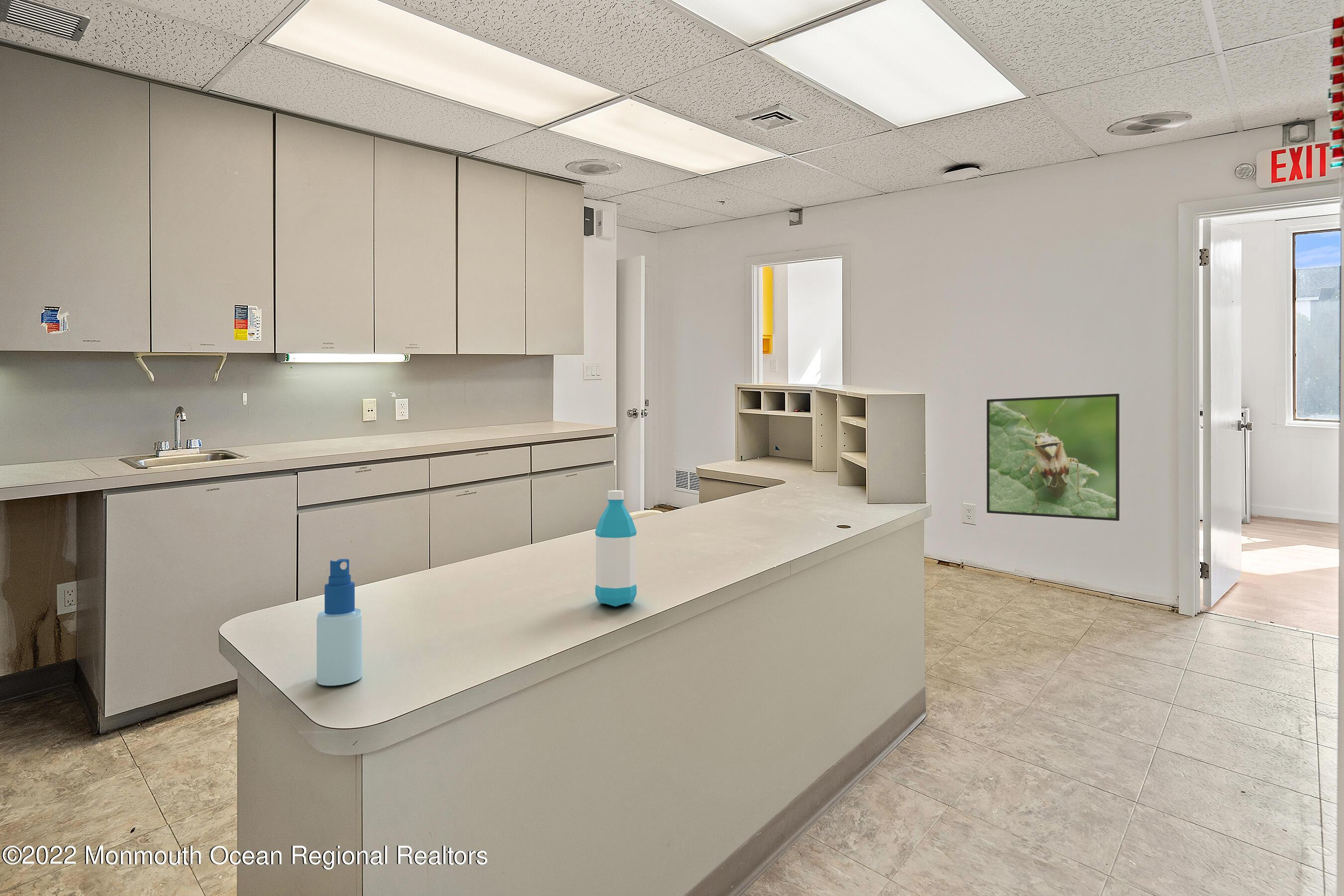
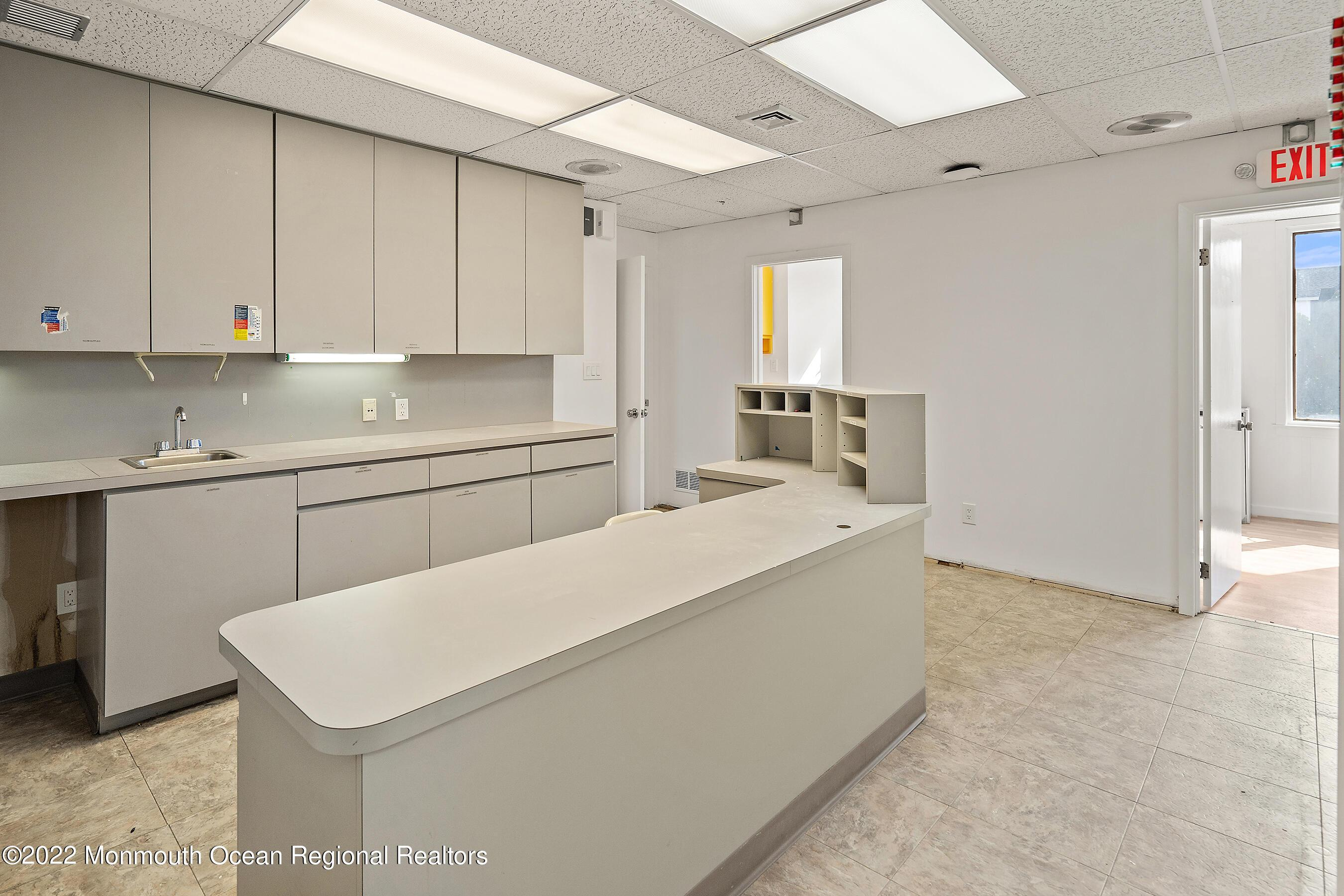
- water bottle (616, 547)
- spray bottle (339, 619)
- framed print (1049, 456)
